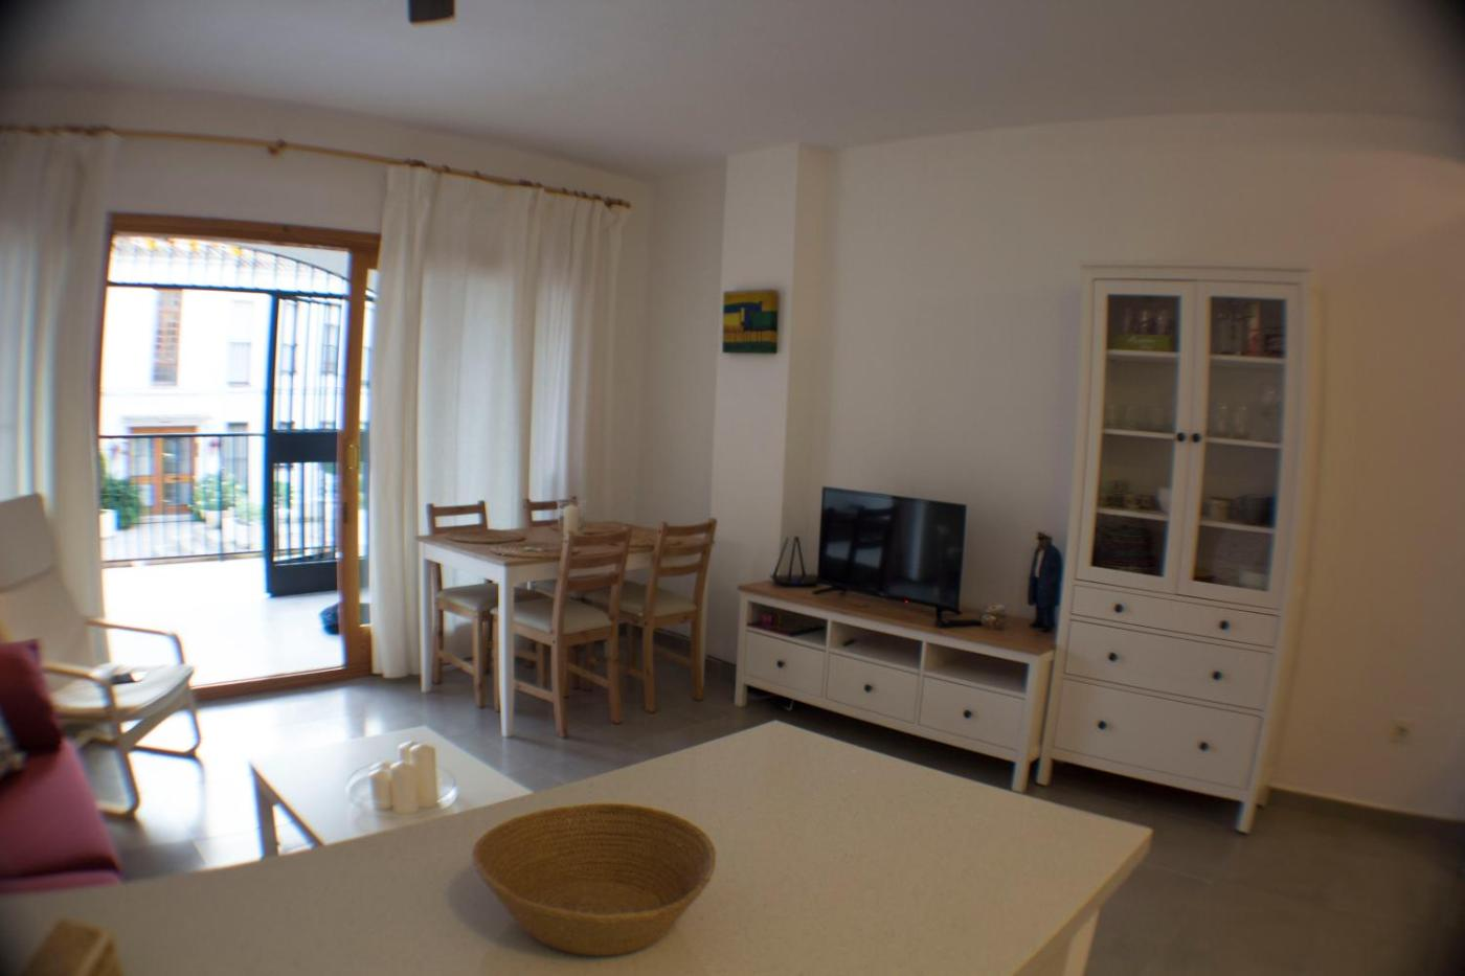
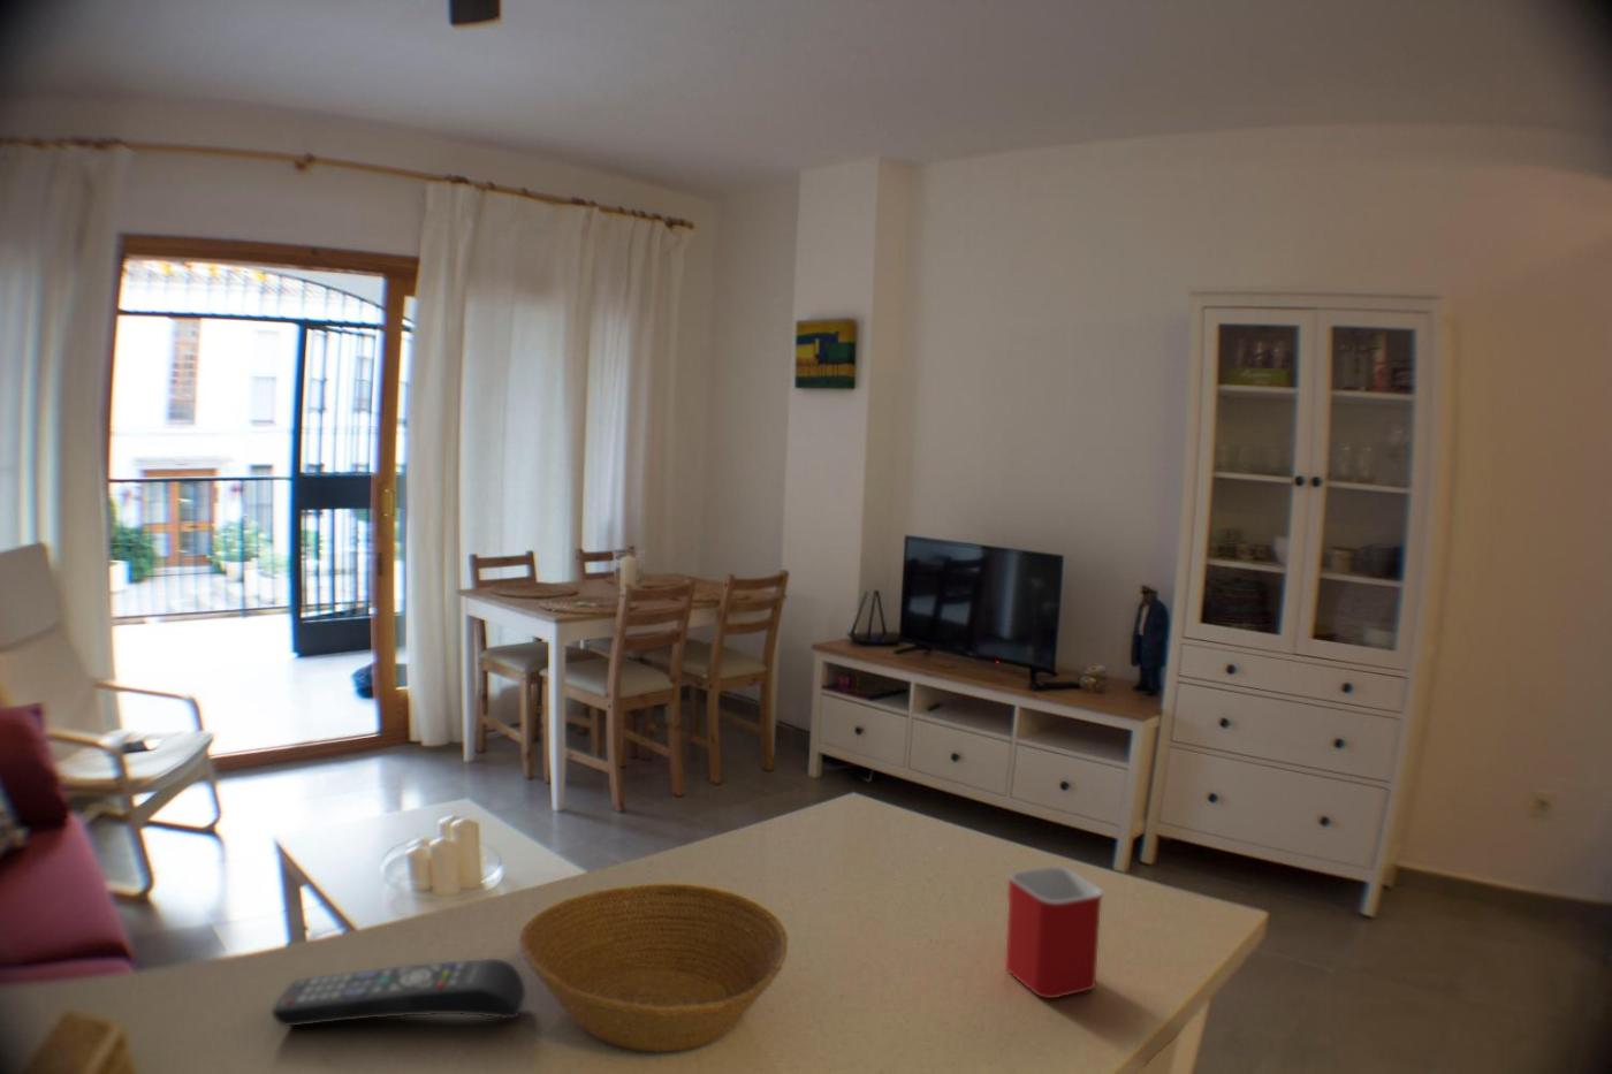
+ remote control (403, 992)
+ mug (1040, 922)
